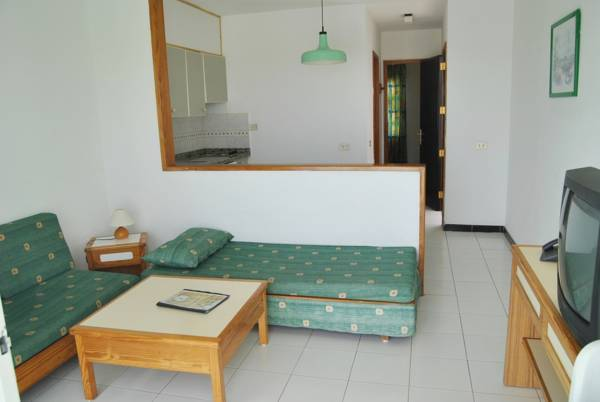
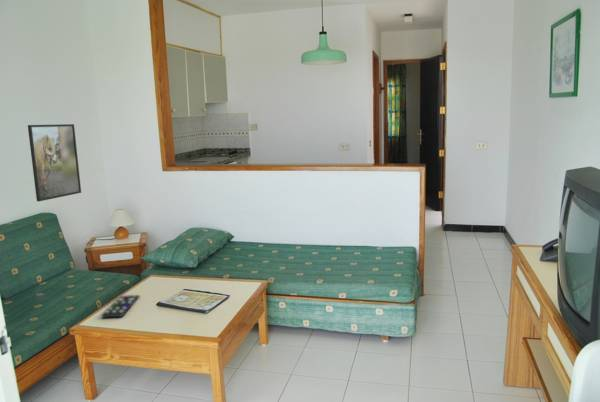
+ remote control (121, 305)
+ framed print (56, 161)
